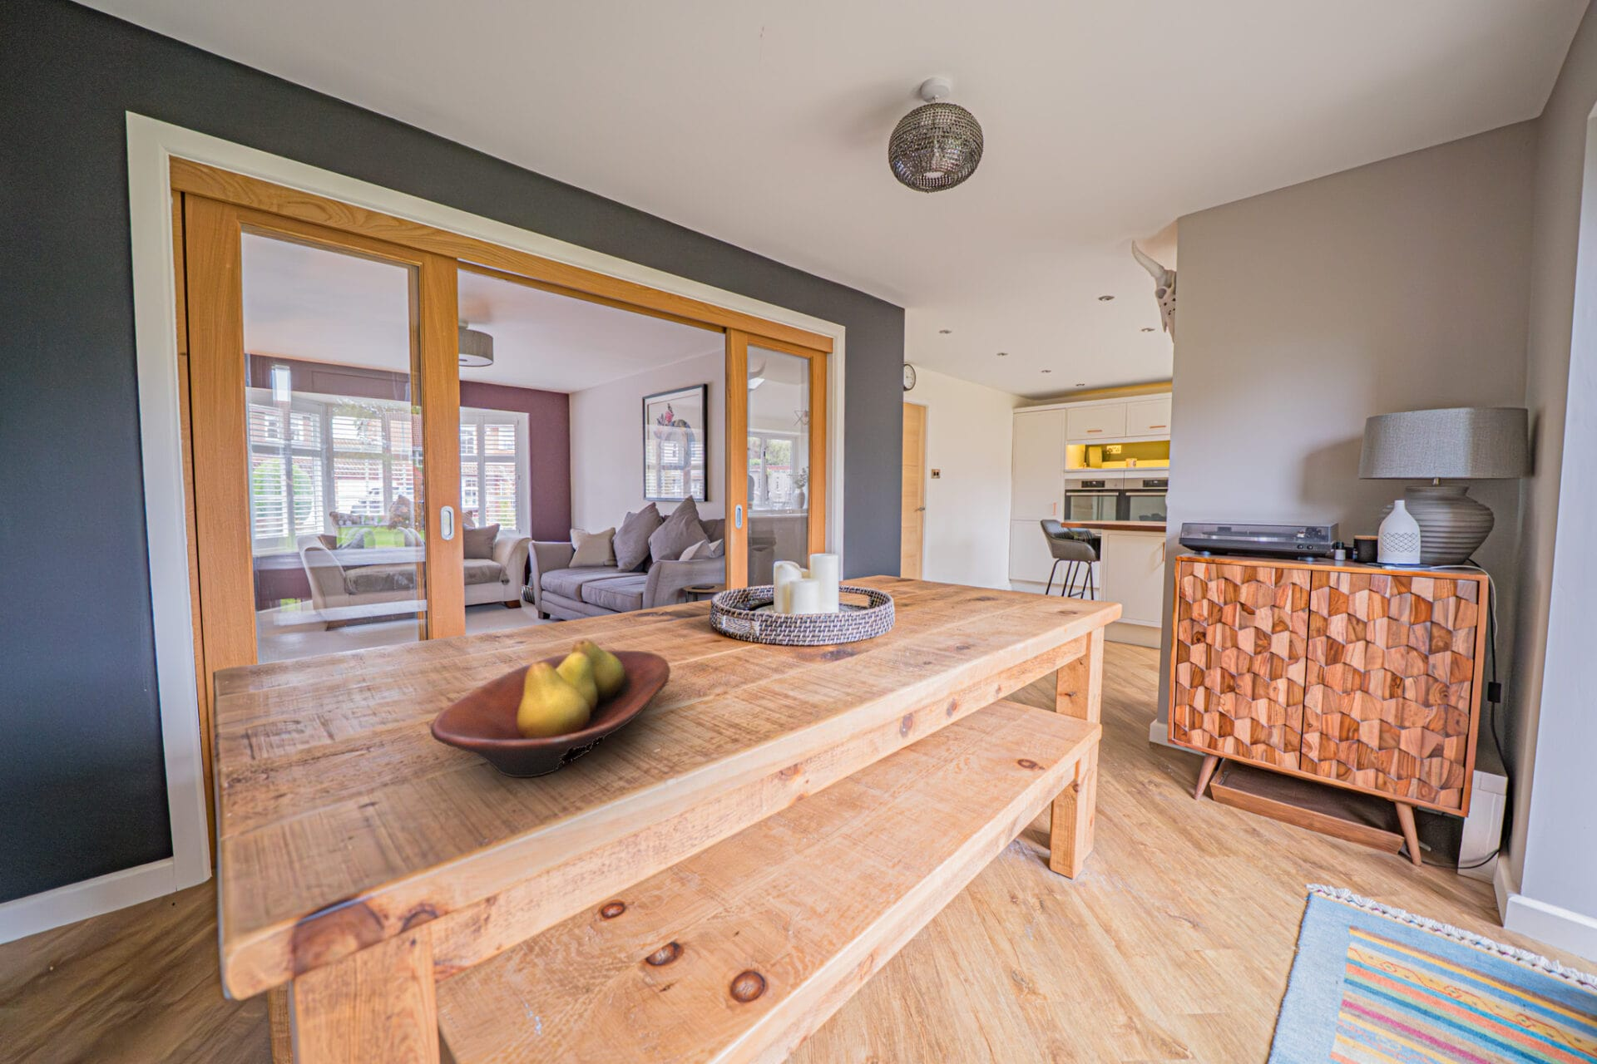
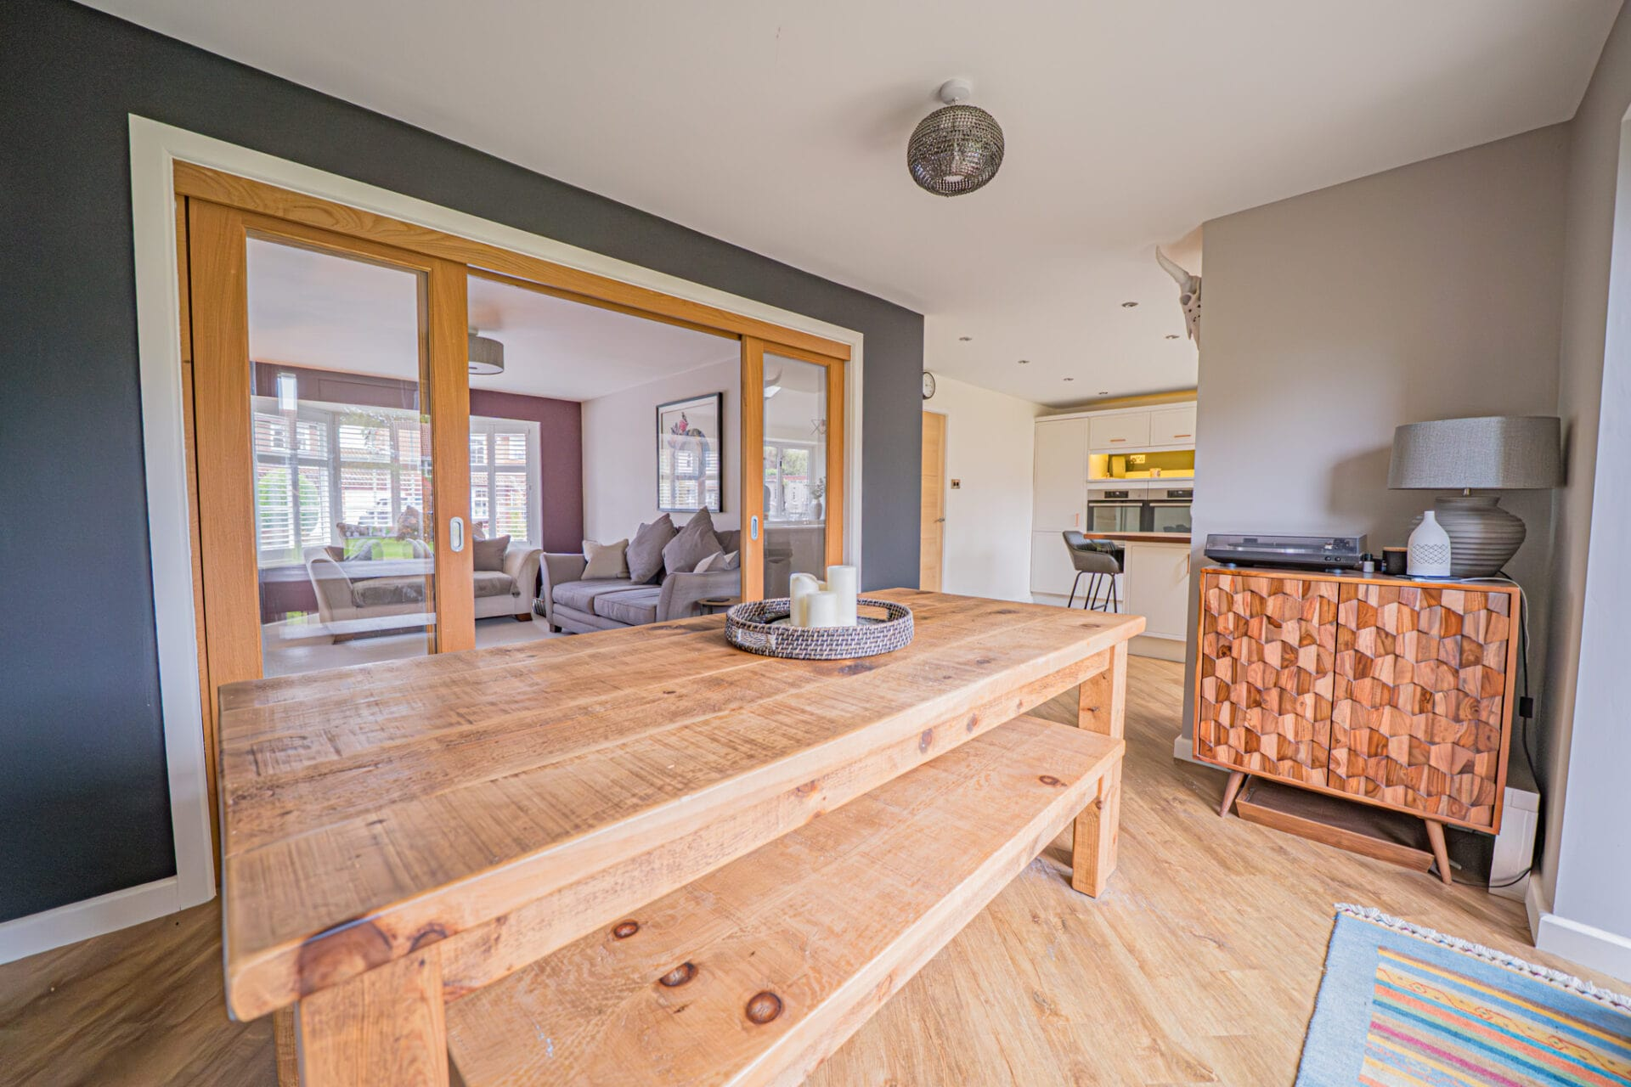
- fruit bowl (569, 691)
